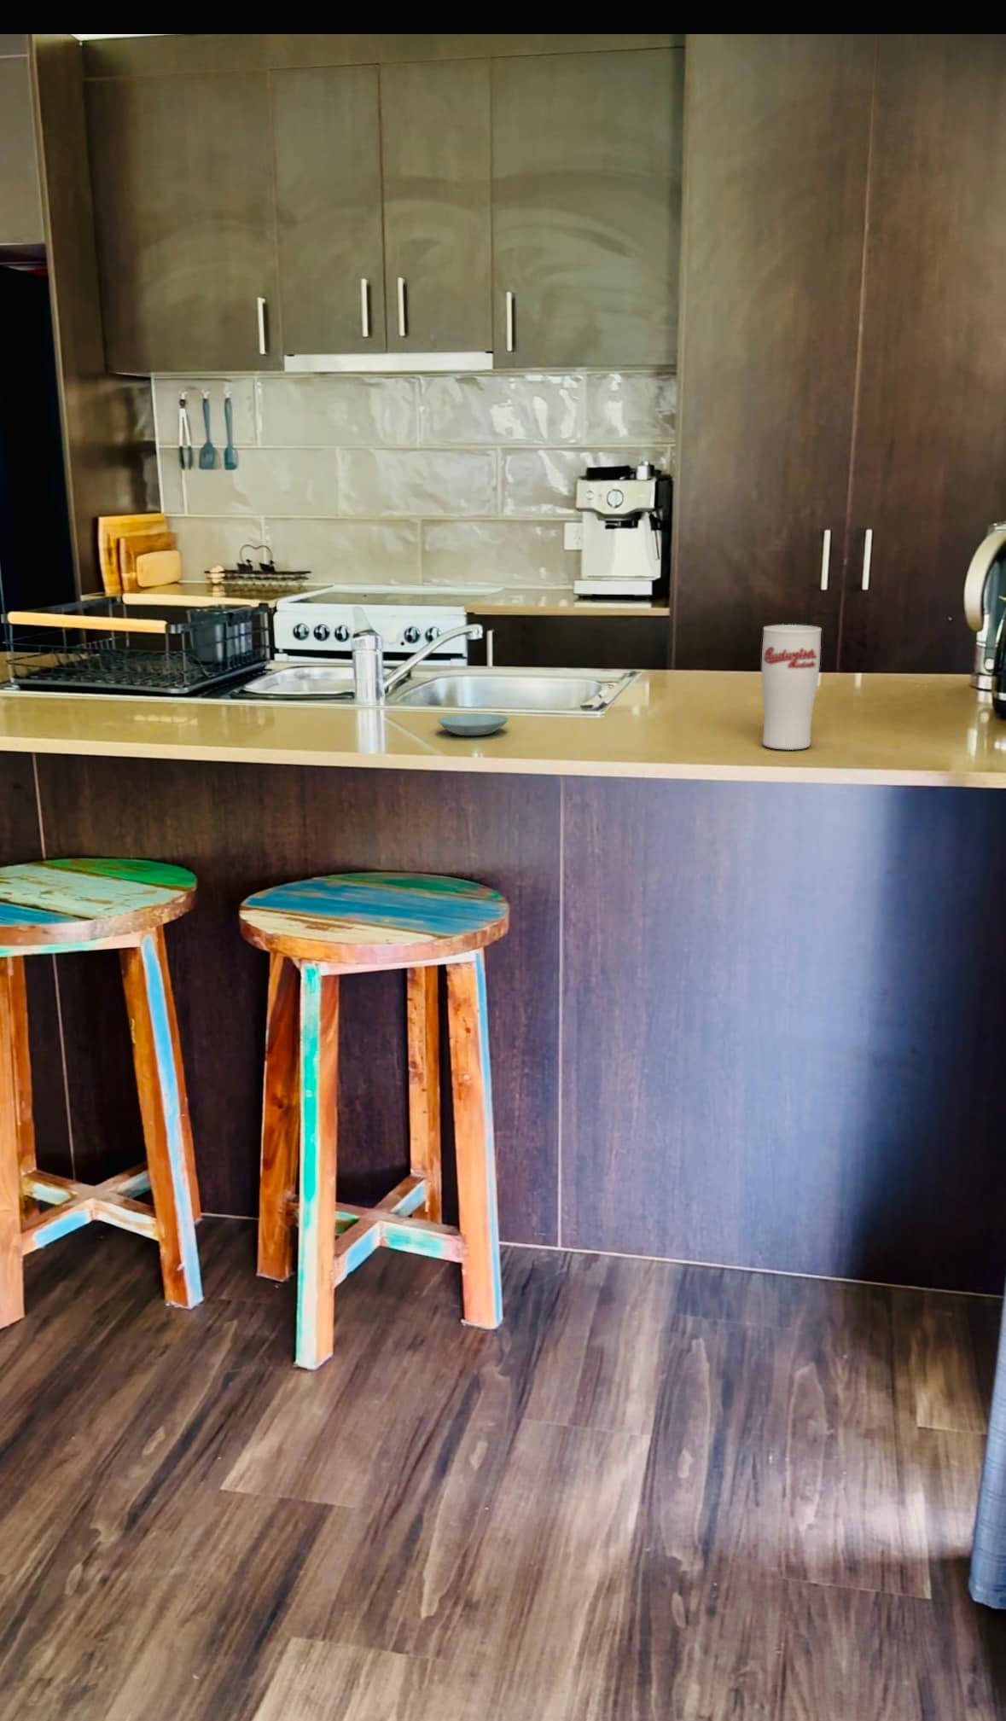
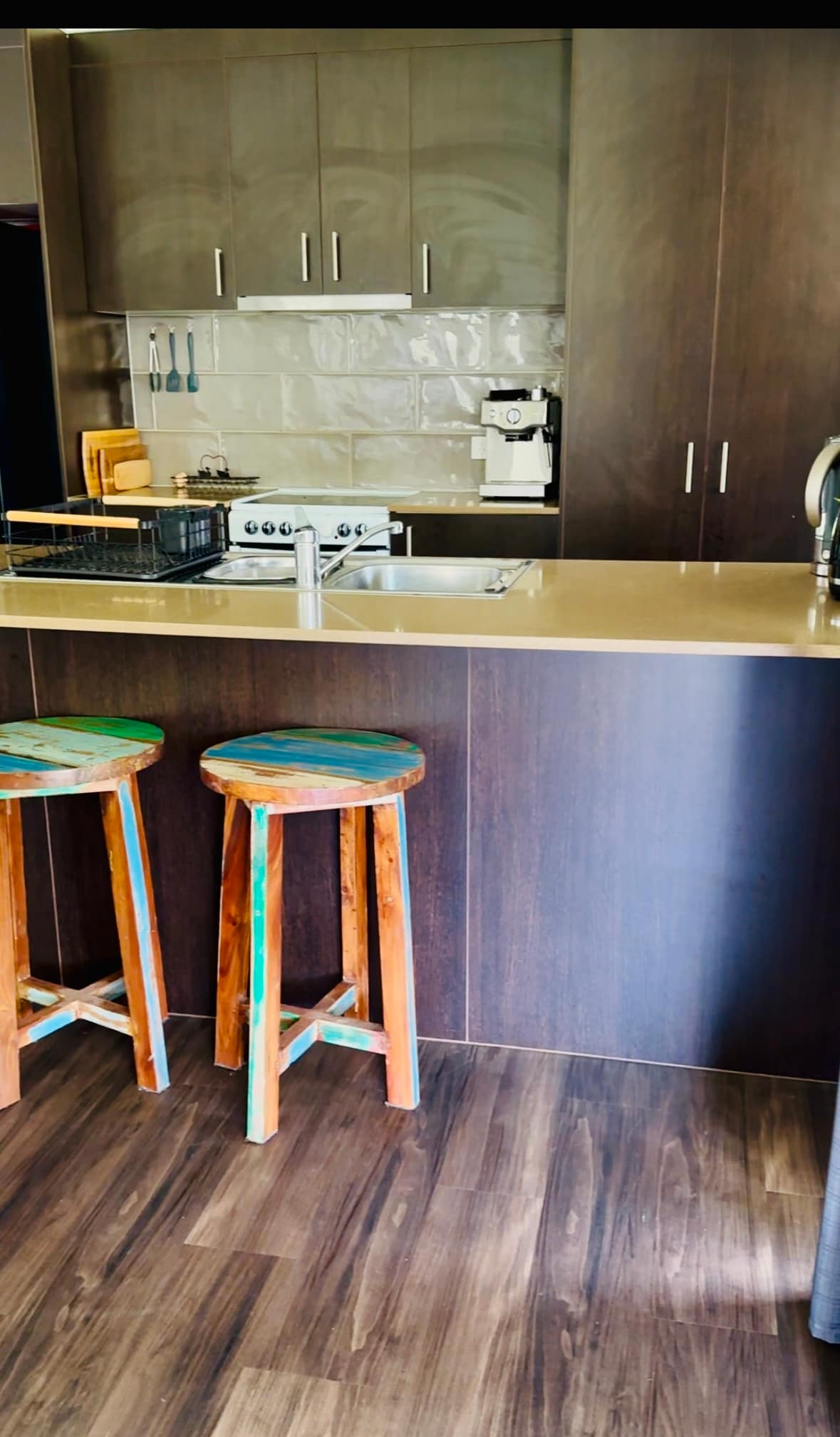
- cup (789, 687)
- saucer (473, 726)
